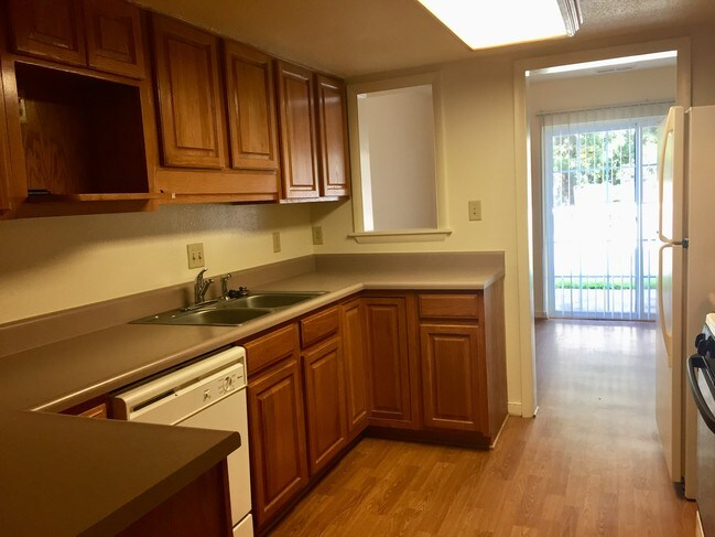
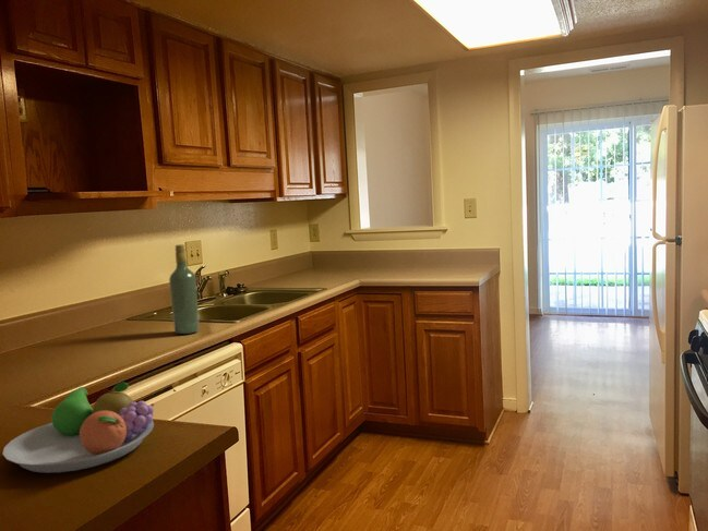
+ fruit bowl (83, 420)
+ wine bottle (183, 288)
